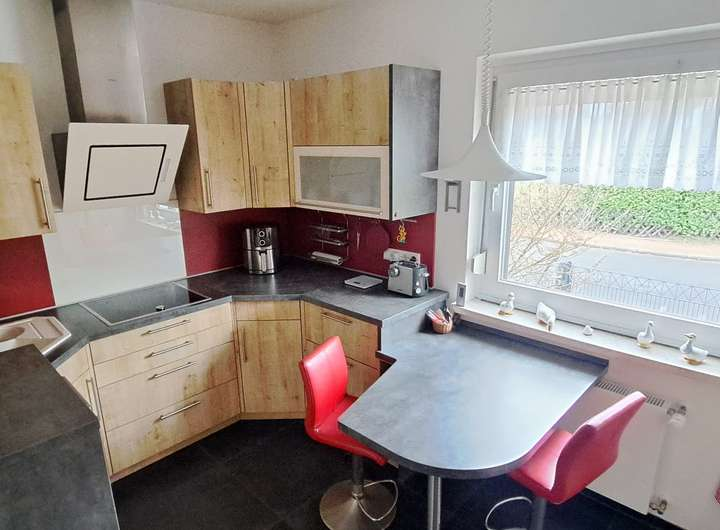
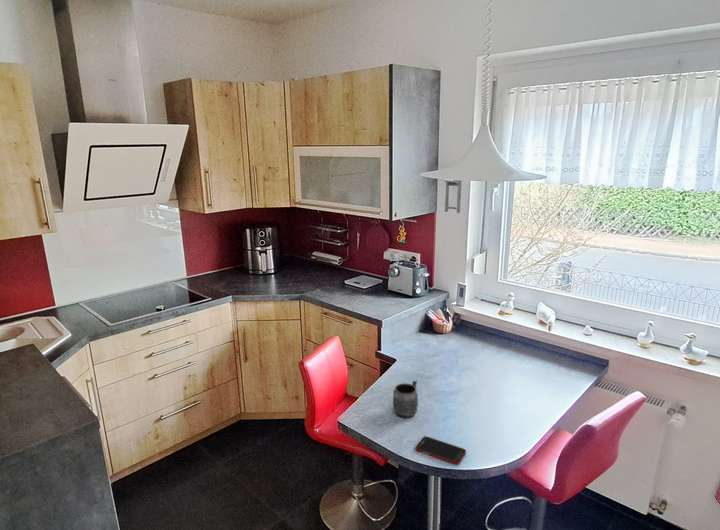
+ mug (407, 398)
+ cell phone (440, 450)
